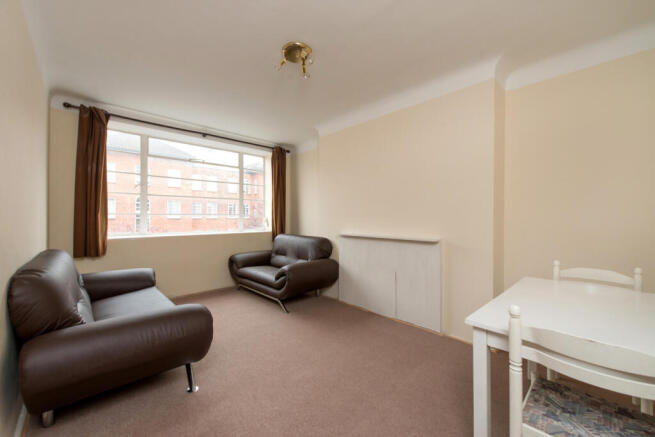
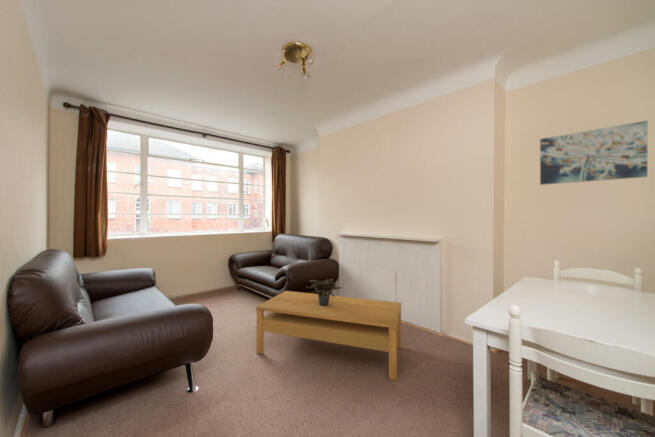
+ coffee table (330, 327)
+ potted plant (324, 291)
+ wall art (588, 156)
